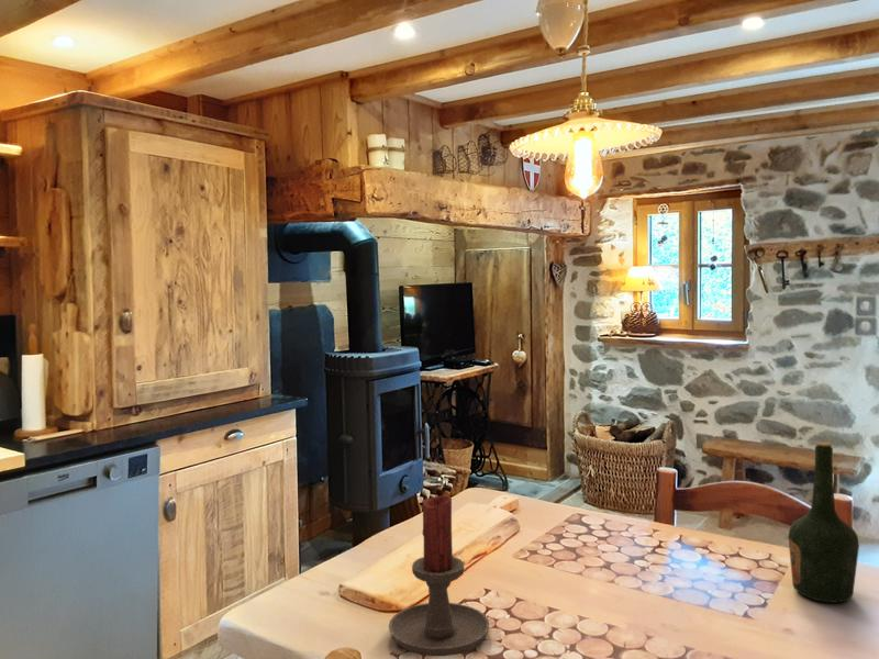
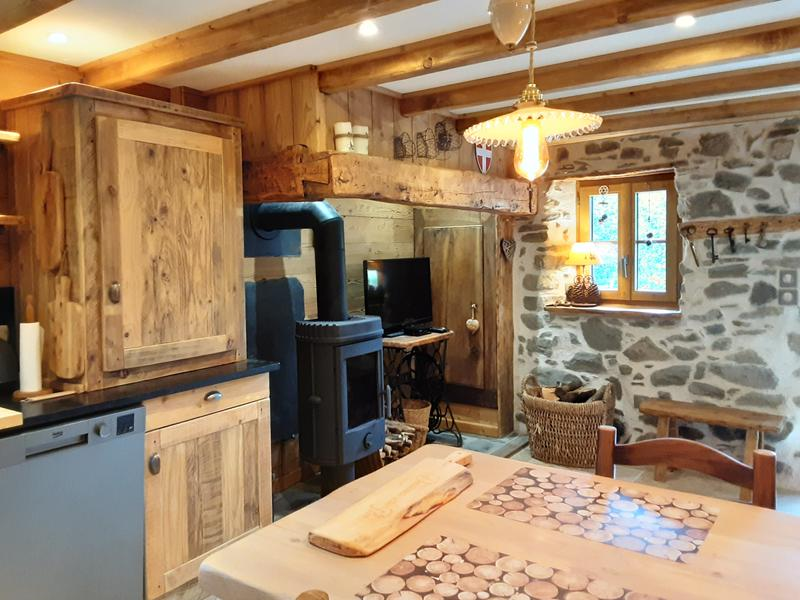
- bottle (823, 518)
- candle holder (436, 560)
